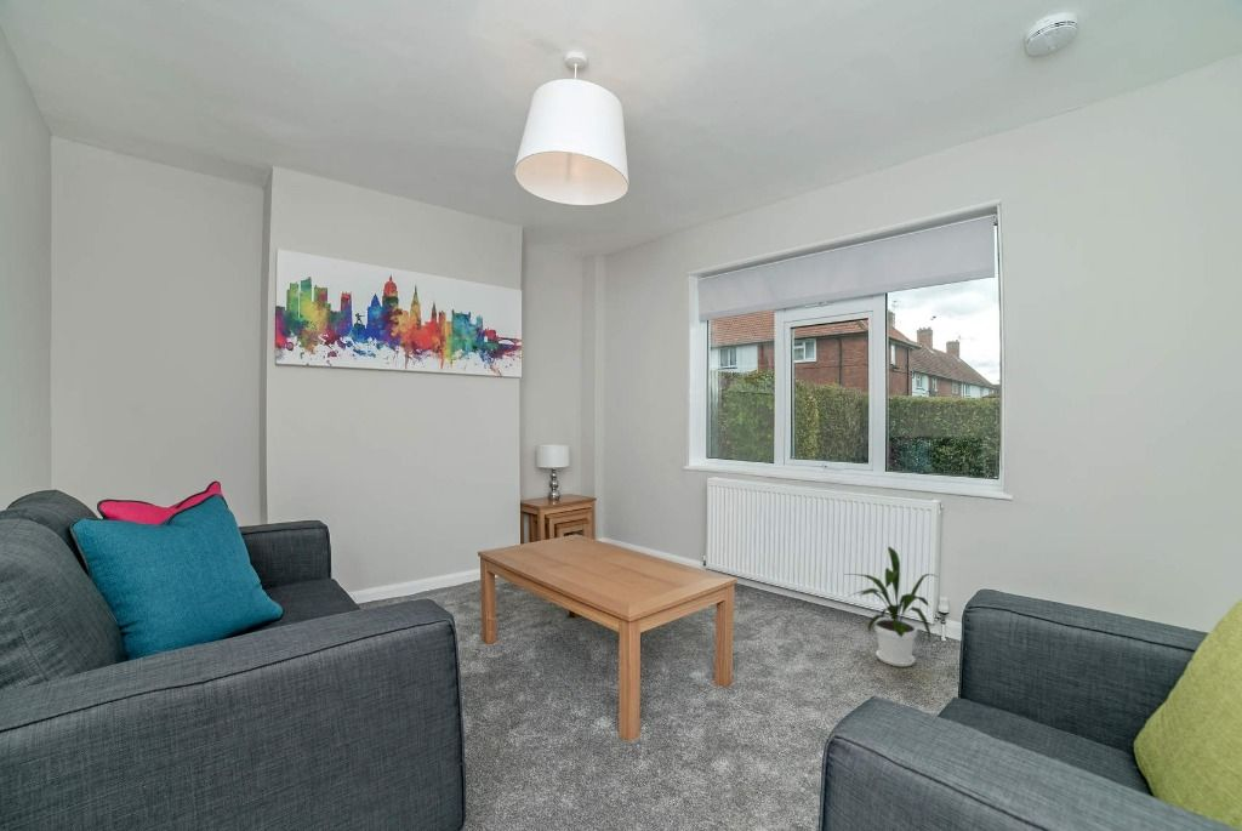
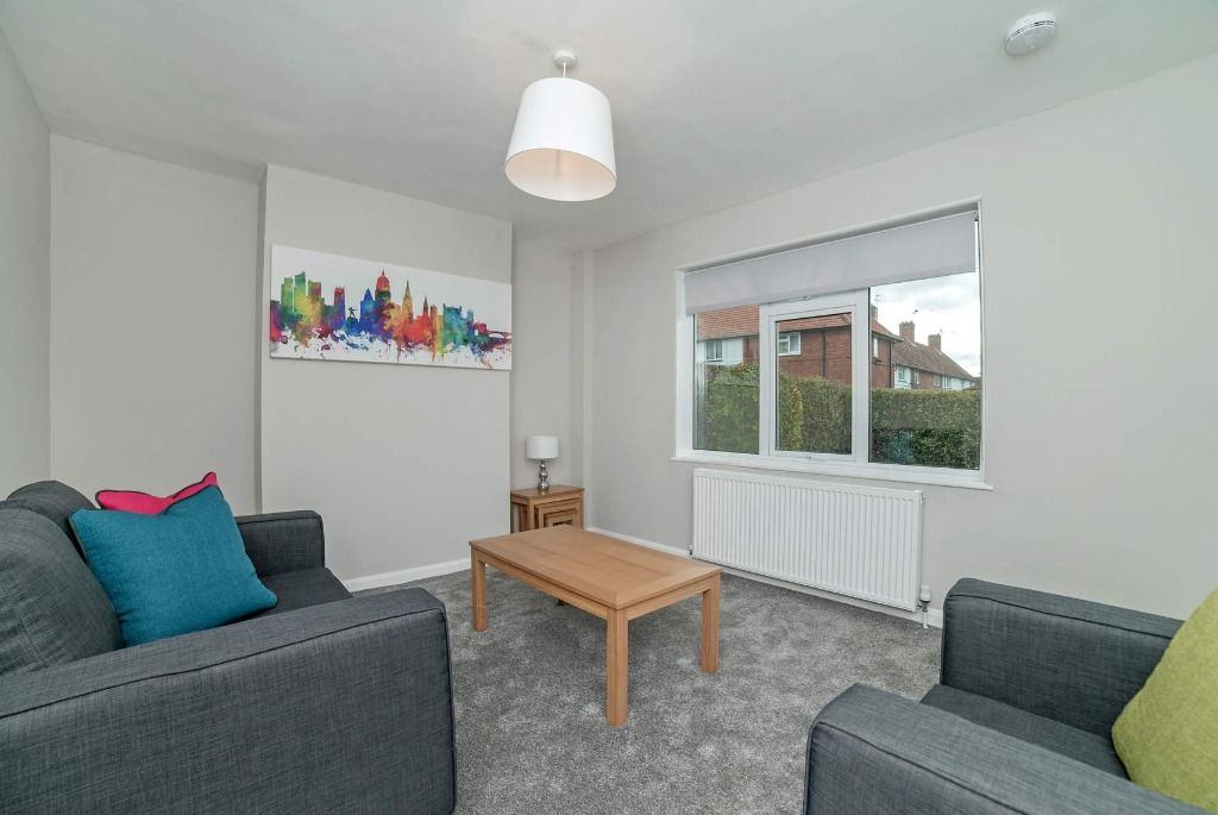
- house plant (893, 605)
